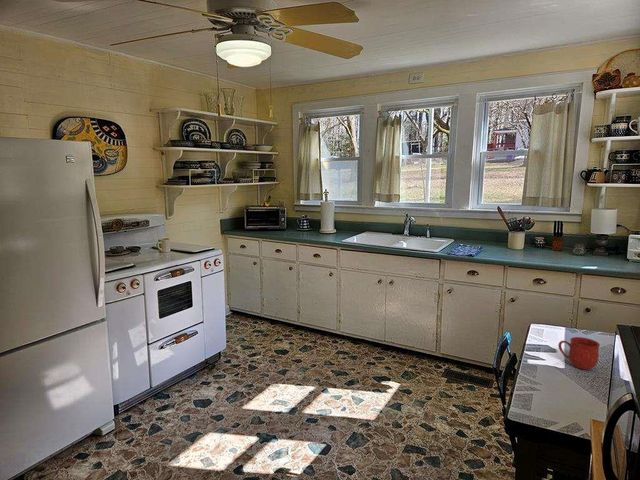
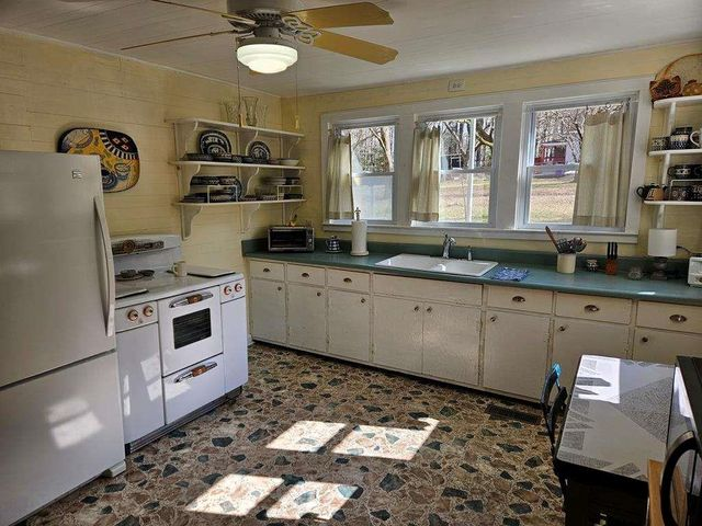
- mug (577, 352)
